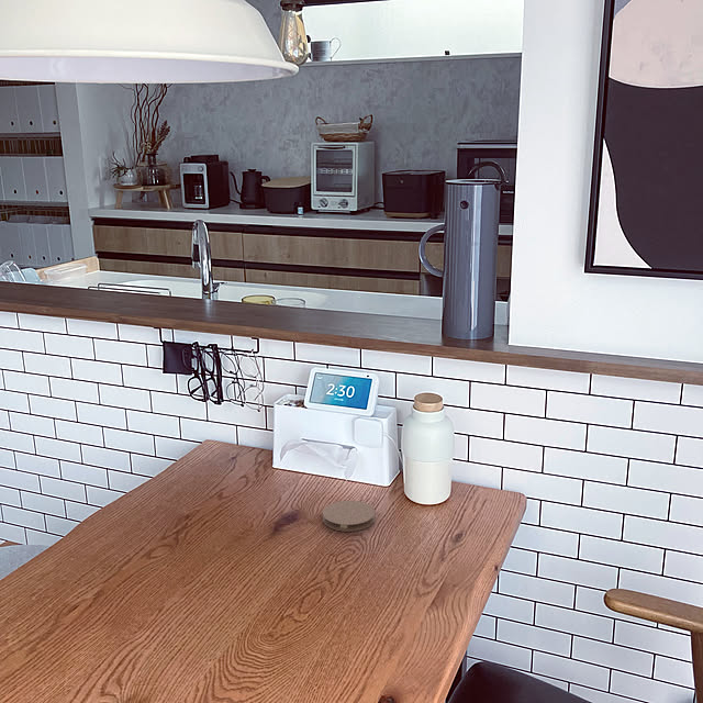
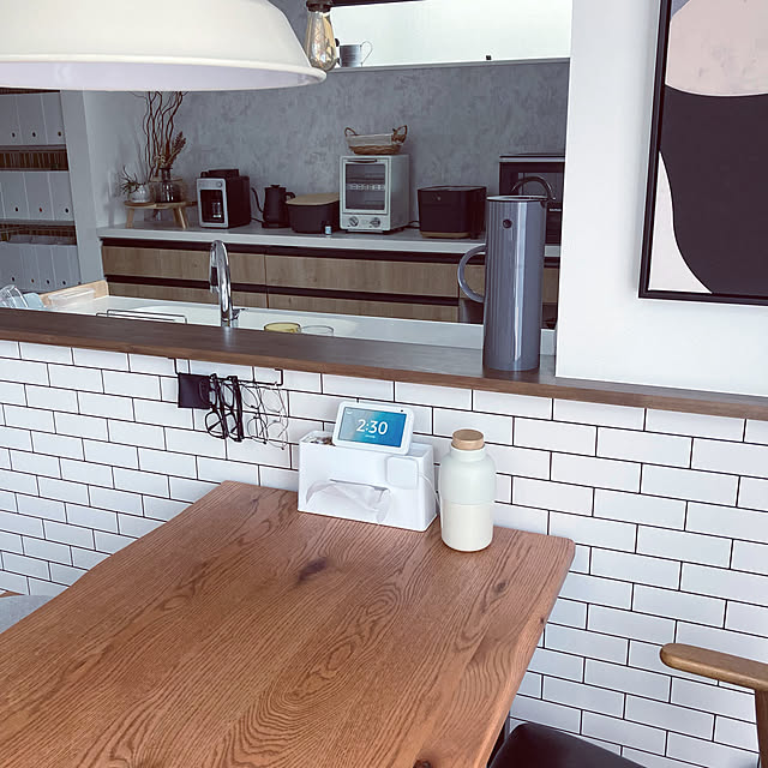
- coaster (348, 515)
